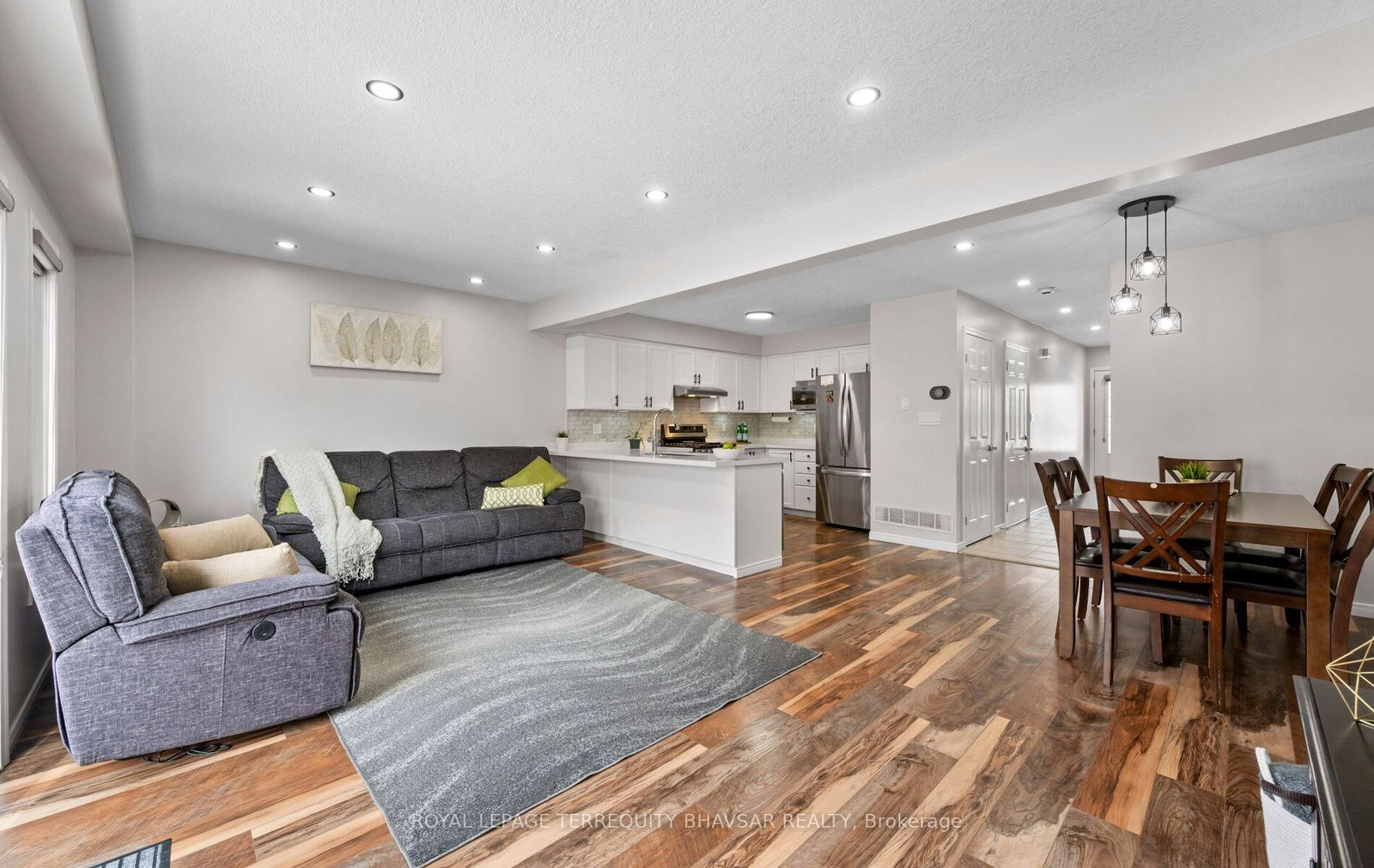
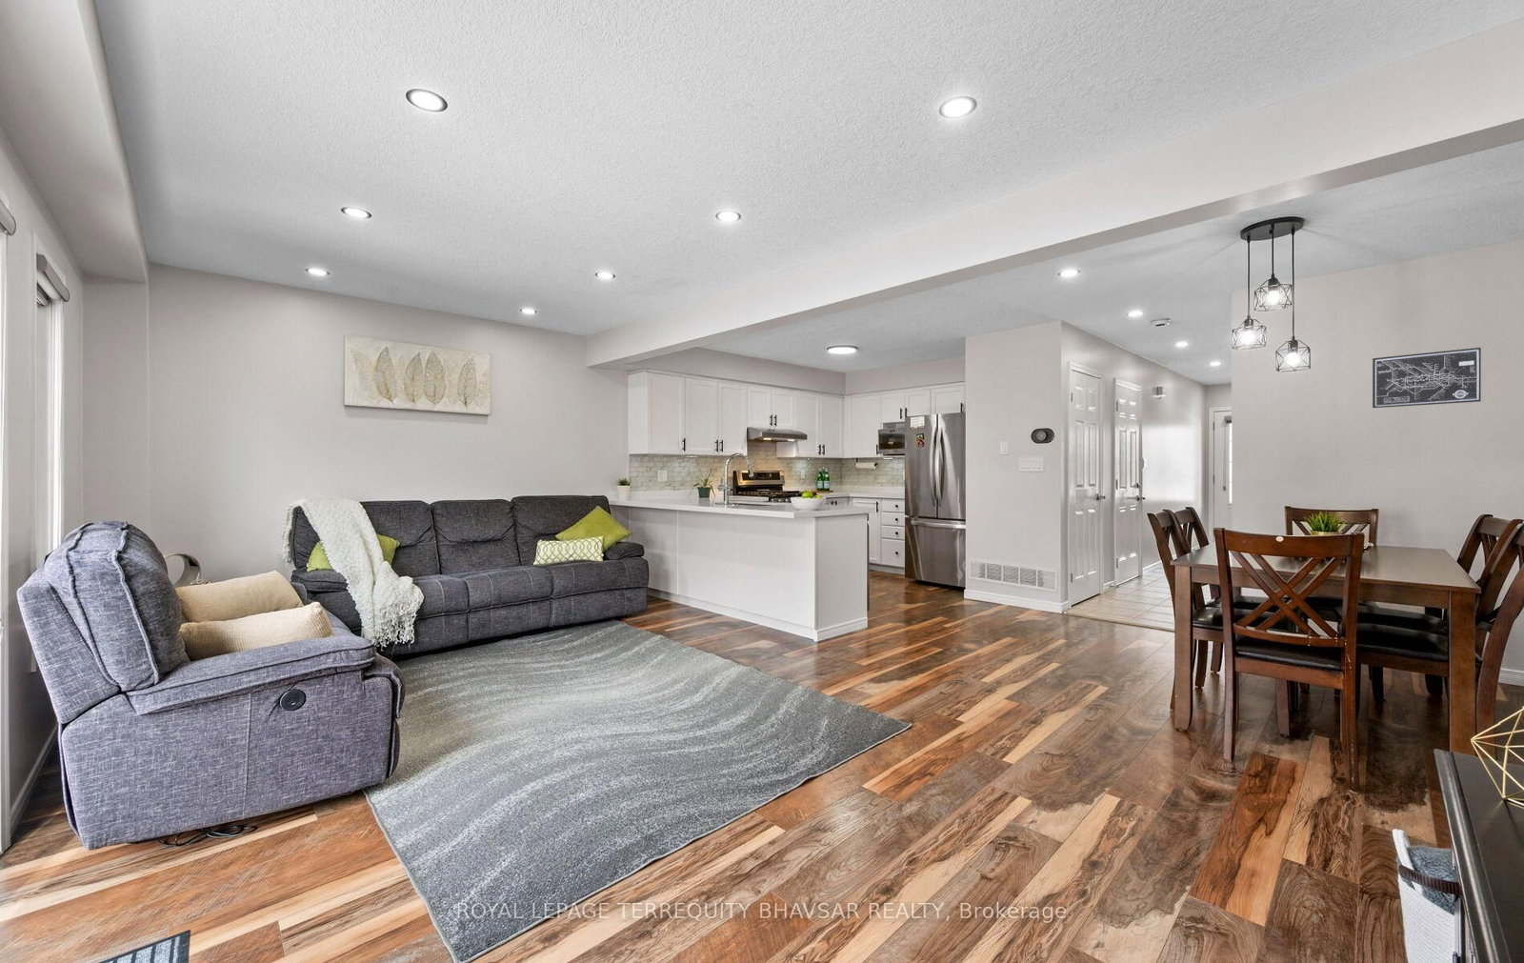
+ wall art (1424, 378)
